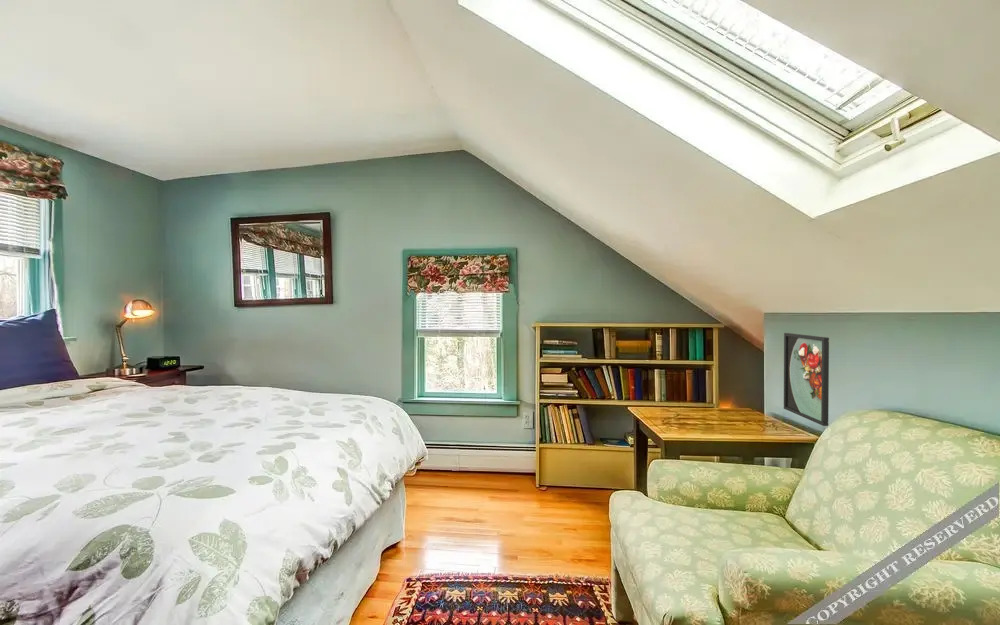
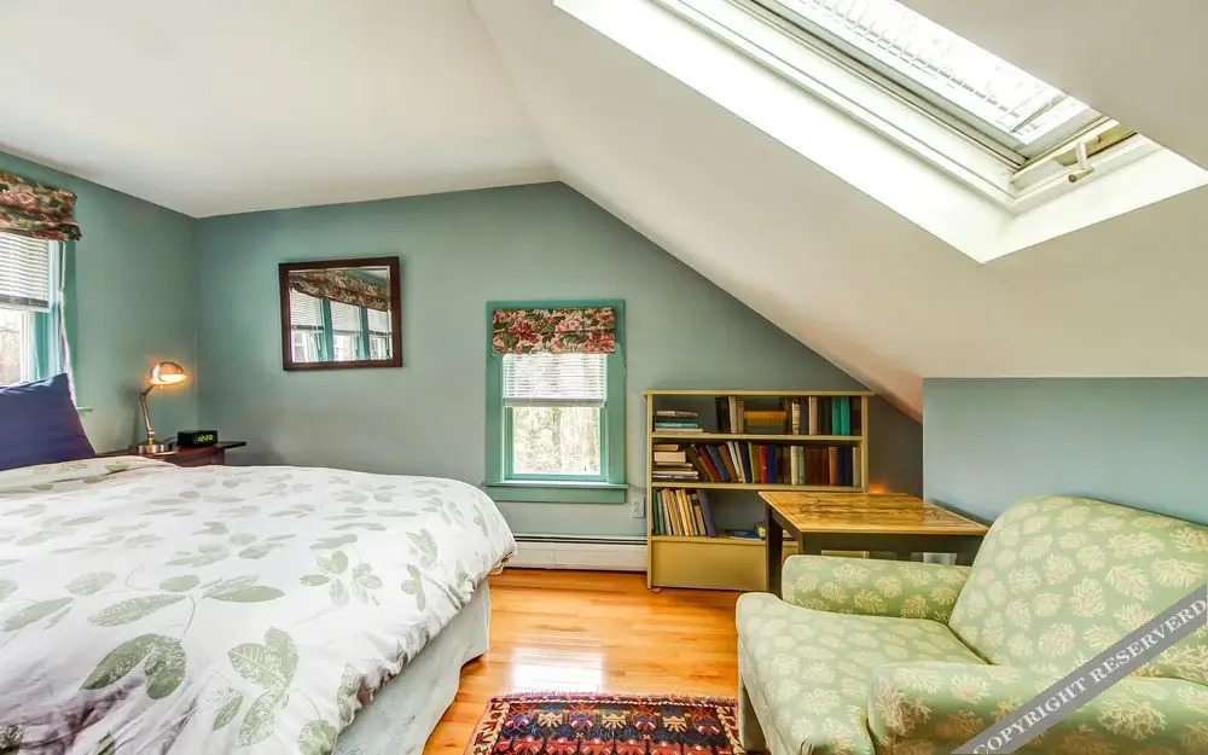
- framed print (804, 376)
